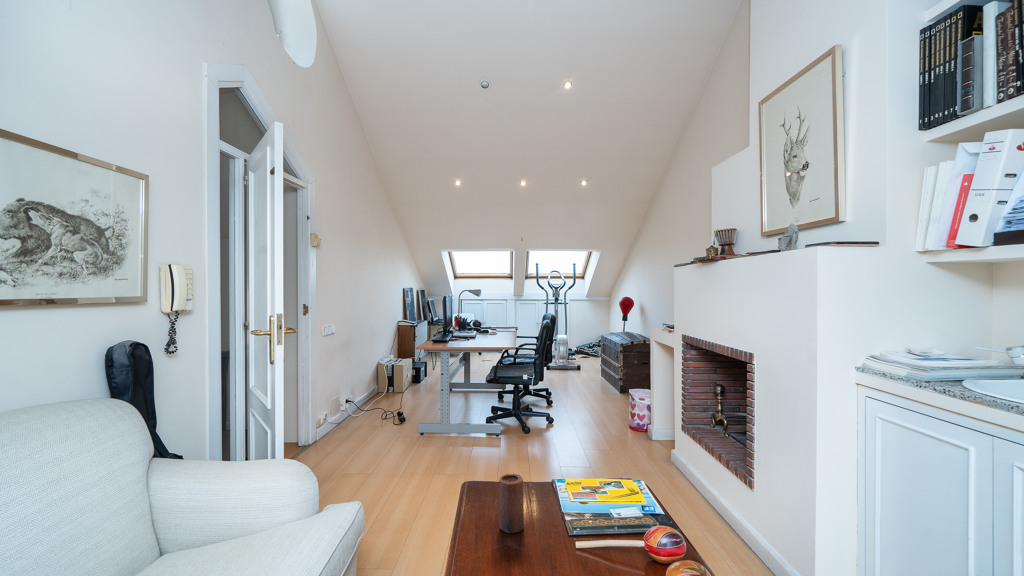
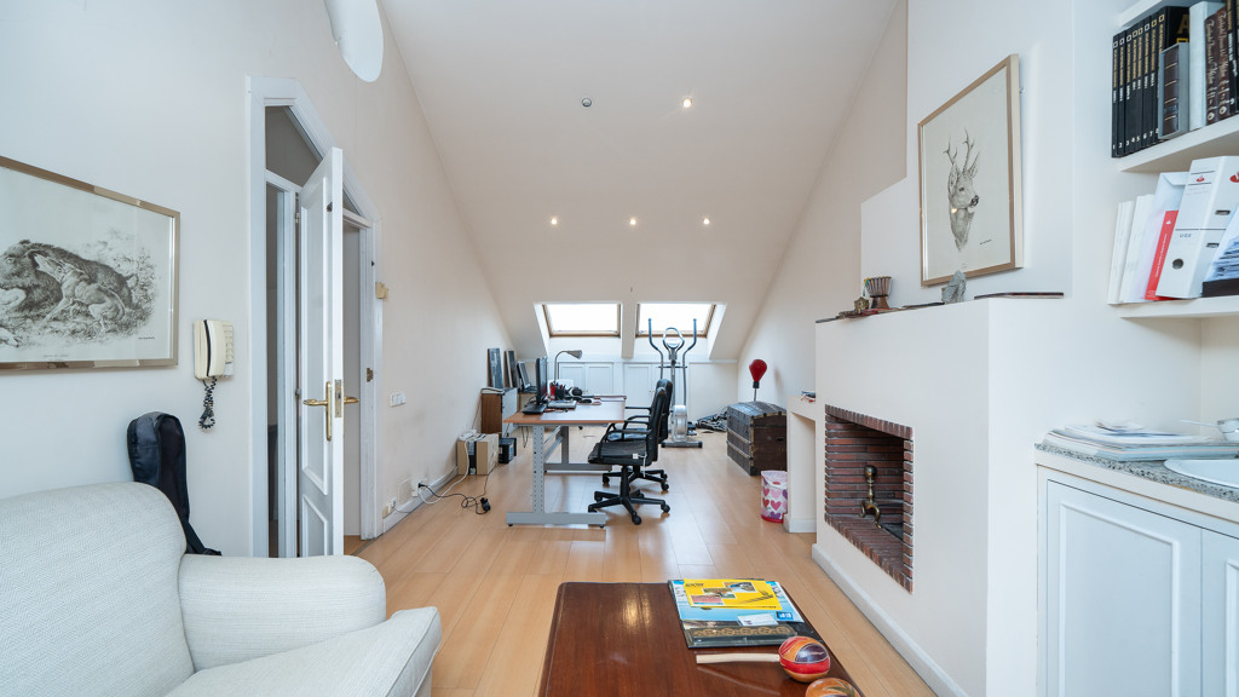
- candle (511, 502)
